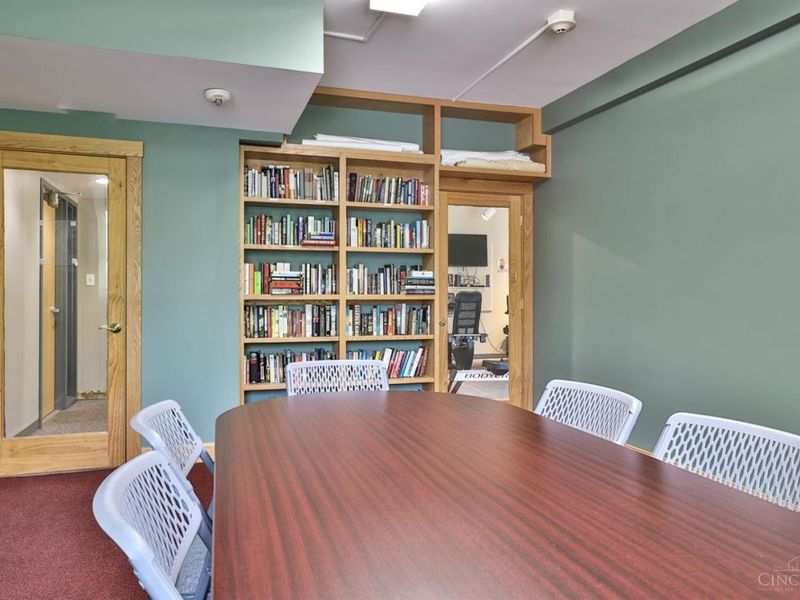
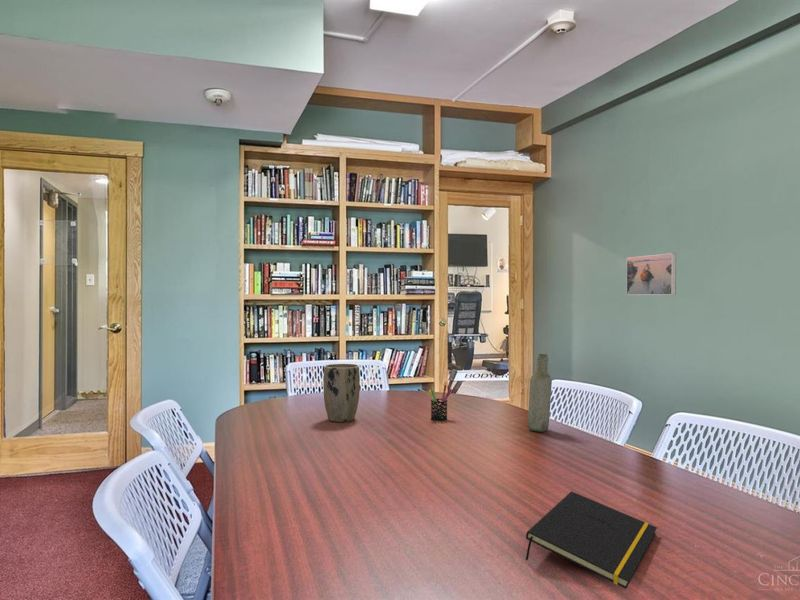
+ notepad (594, 532)
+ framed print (649, 275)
+ plant pot (341, 392)
+ bottle (539, 391)
+ pen holder (438, 402)
